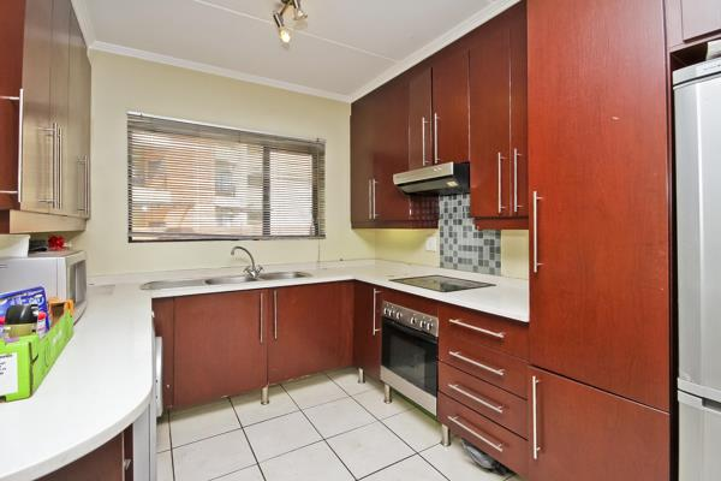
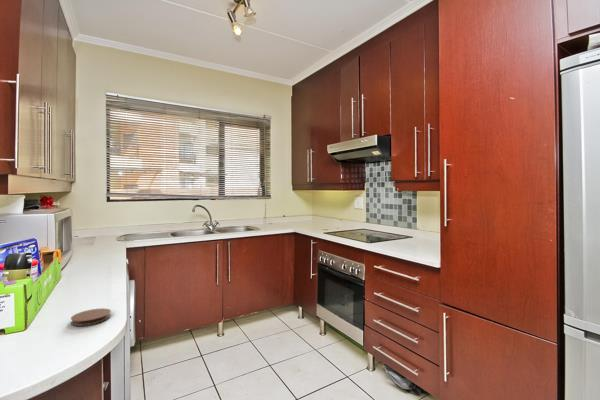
+ coaster (91, 316)
